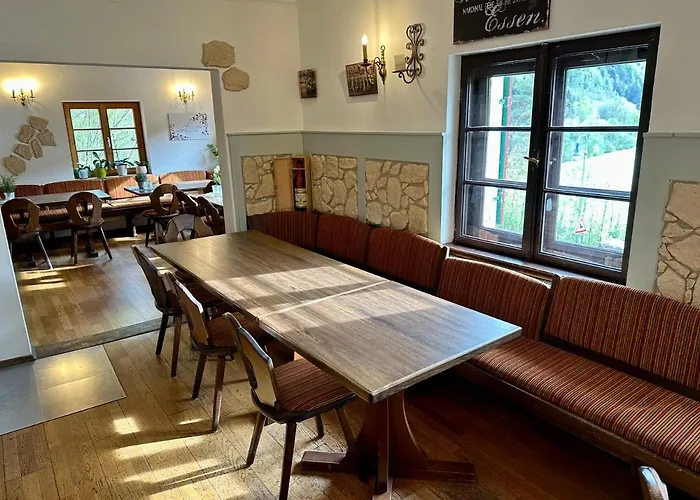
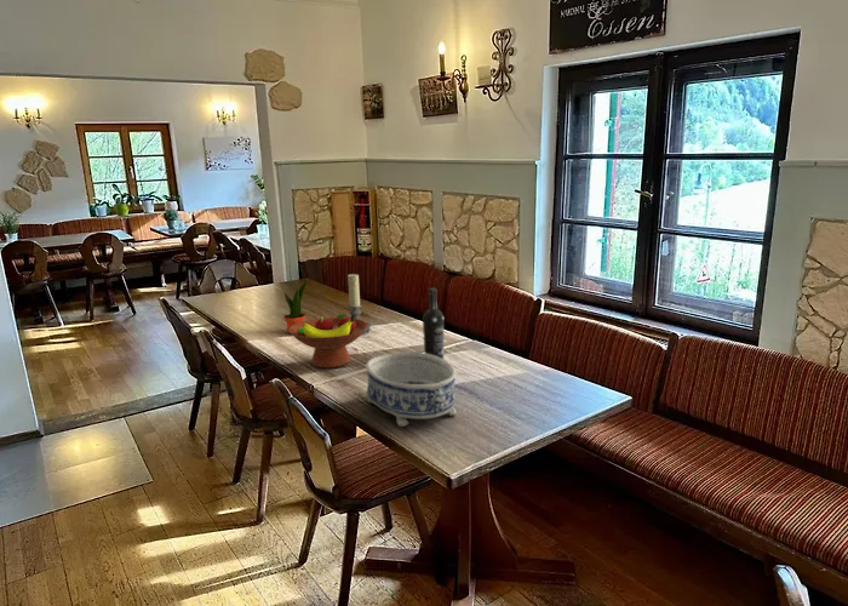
+ wine bottle (432, 325)
+ potted plant (296, 305)
+ fruit bowl (330, 337)
+ candle holder (356, 302)
+ decorative bowl (409, 387)
